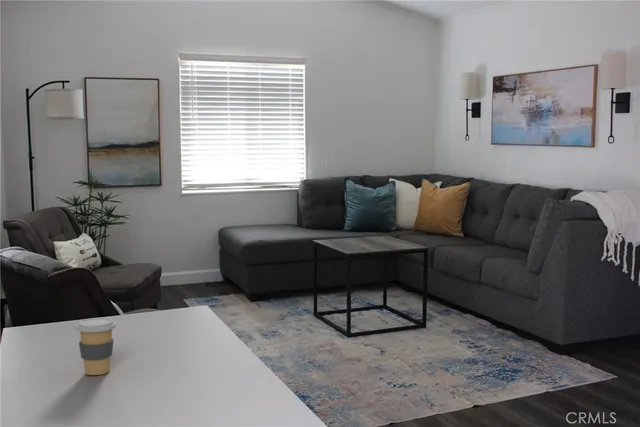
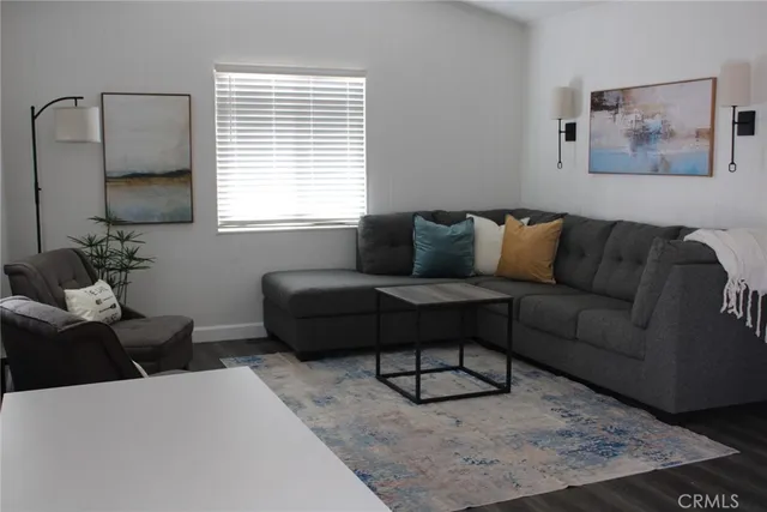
- coffee cup (96, 346)
